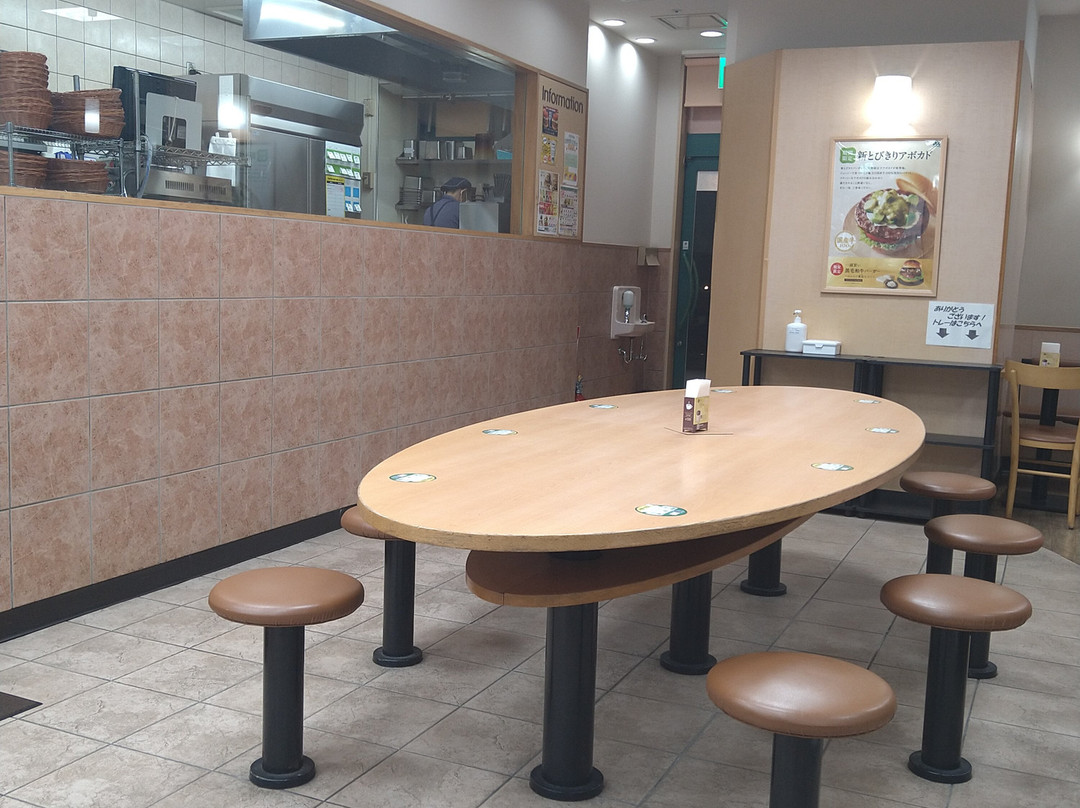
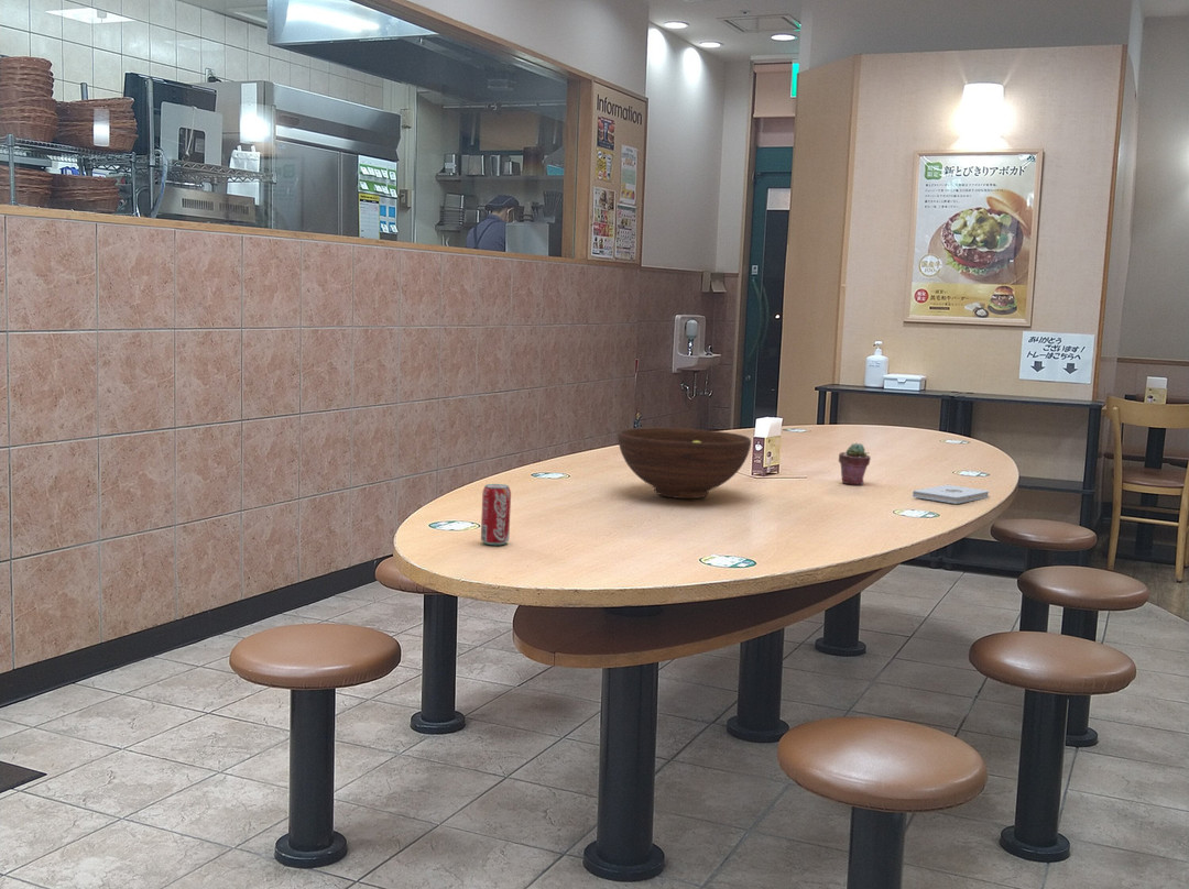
+ fruit bowl (683, 464)
+ beverage can (495, 514)
+ notepad (951, 493)
+ potted succulent (853, 462)
